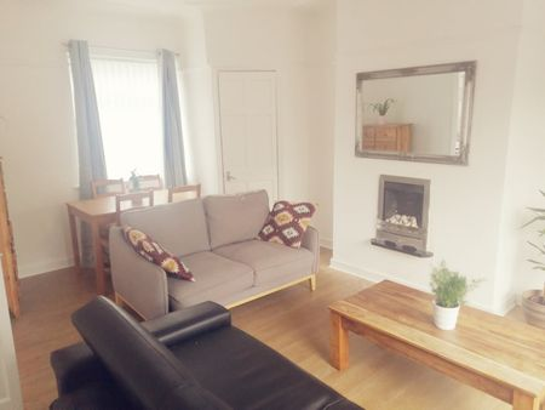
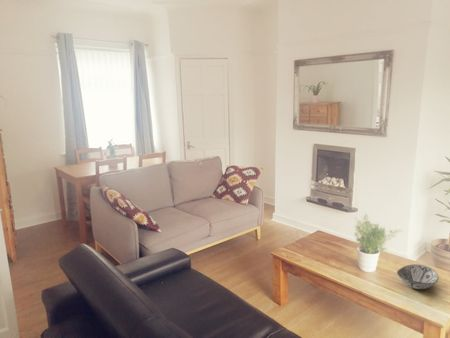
+ decorative bowl (417, 279)
